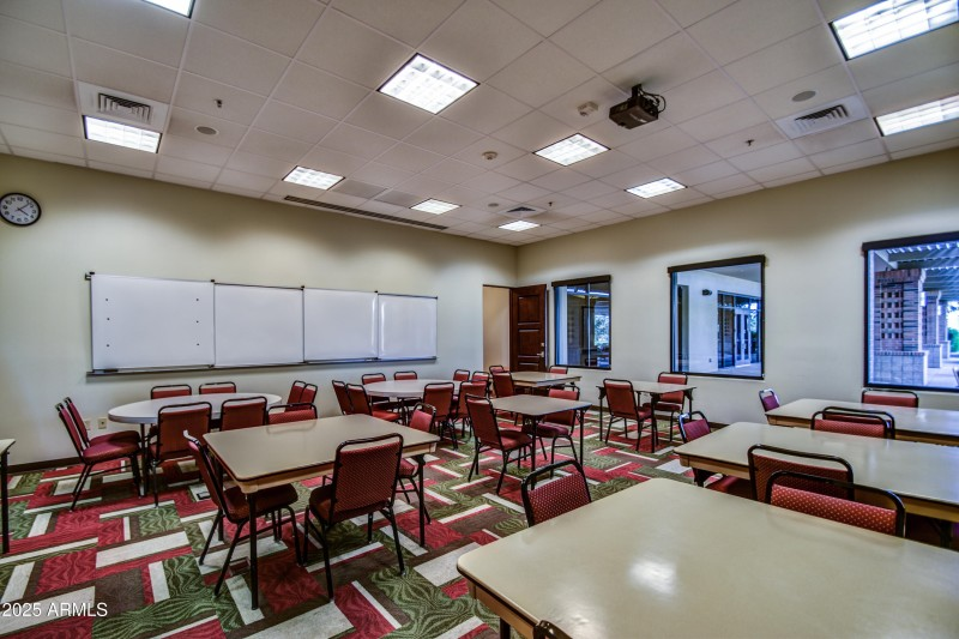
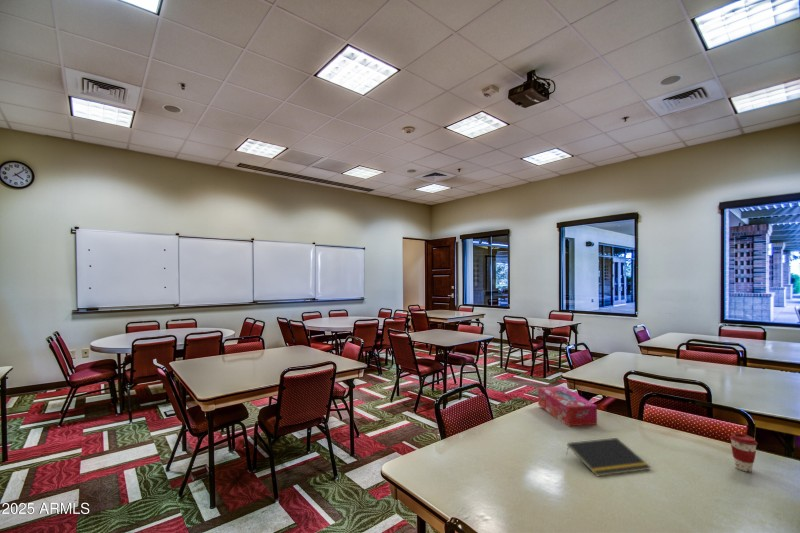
+ coffee cup (743, 452)
+ notepad (607, 455)
+ tissue box (565, 405)
